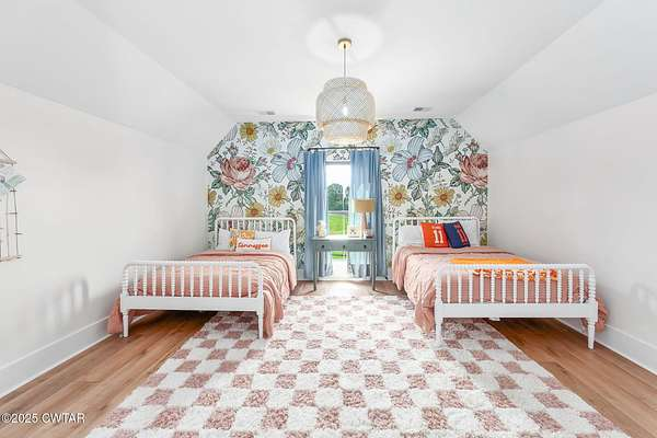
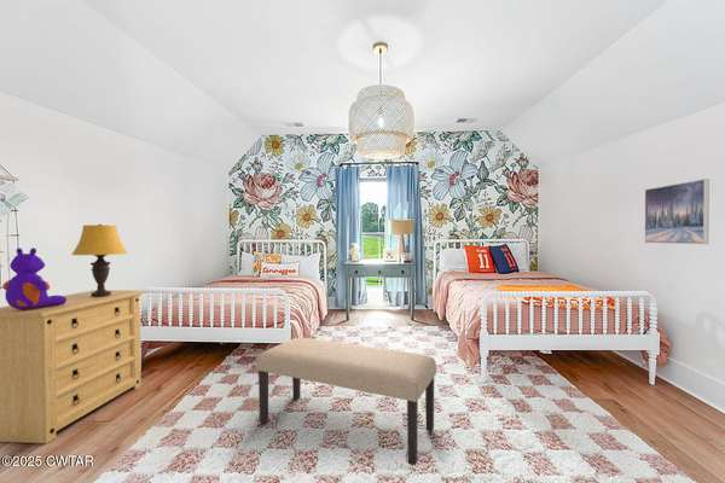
+ bench (344, 386)
+ table lamp (100, 260)
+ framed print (673, 214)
+ dresser (72, 354)
+ stuffed bear (35, 277)
